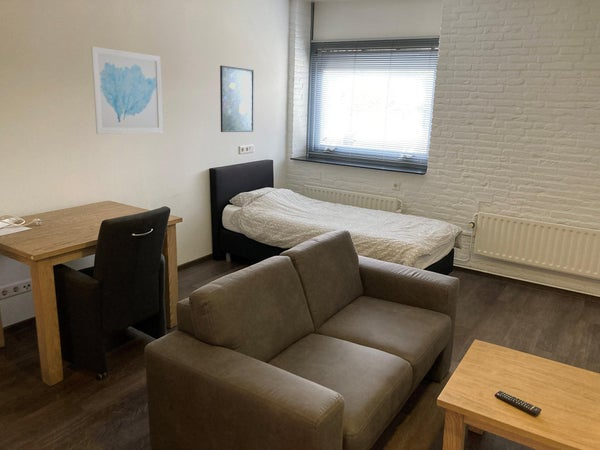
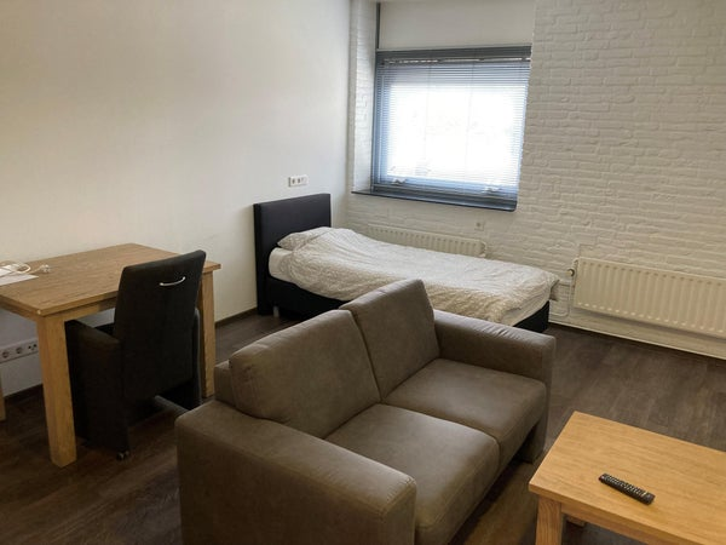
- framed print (237, 100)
- wall art (130, 93)
